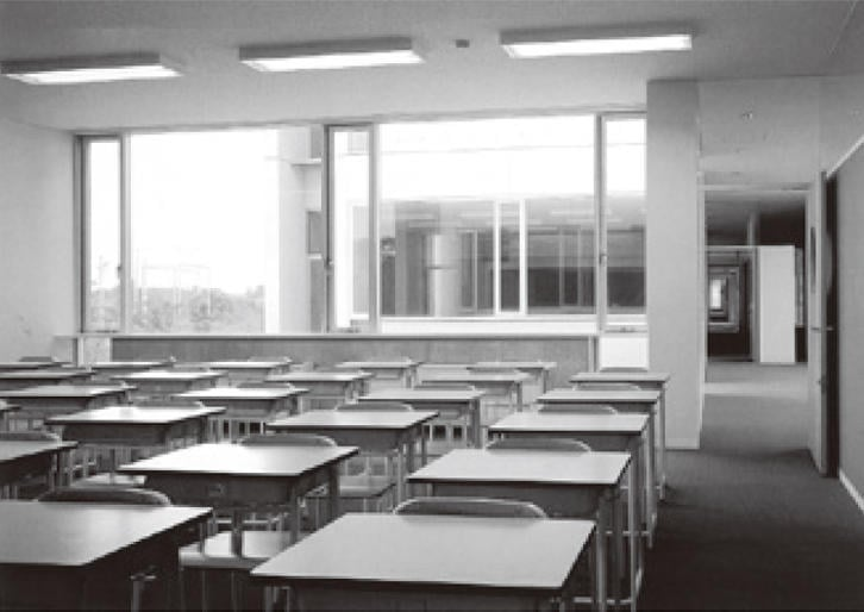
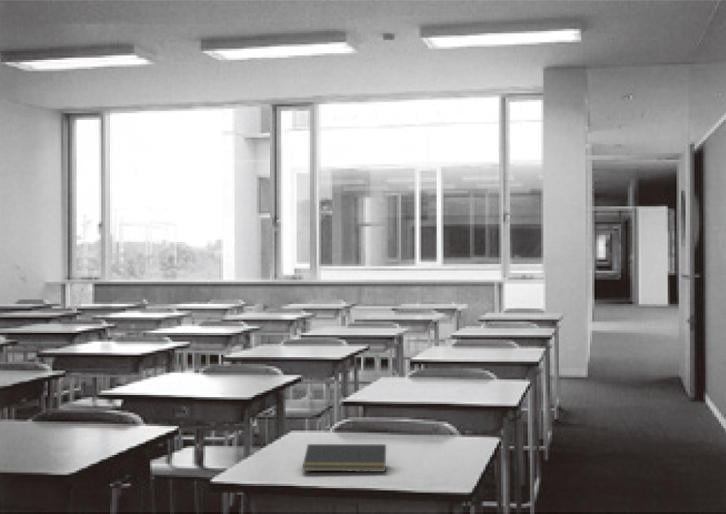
+ notepad (345, 457)
